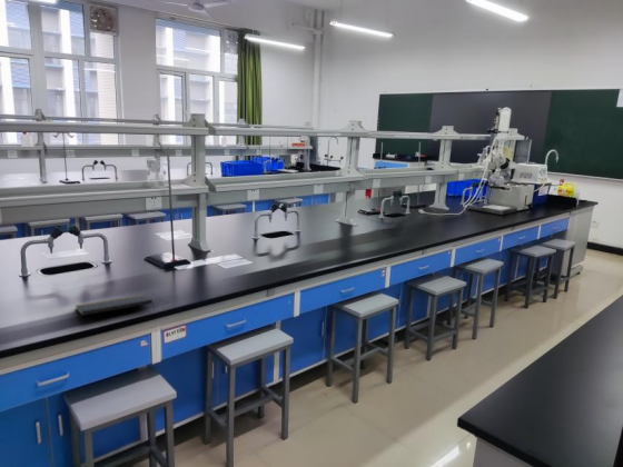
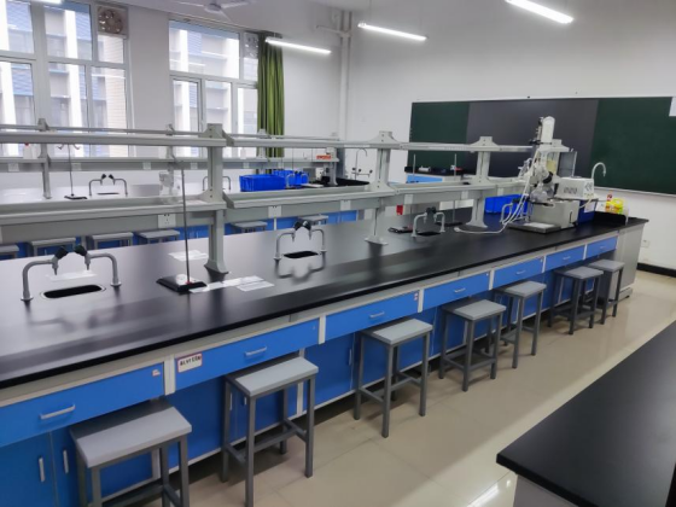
- notepad (113, 304)
